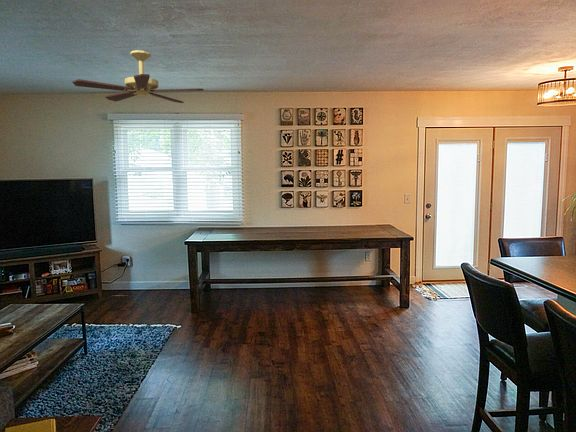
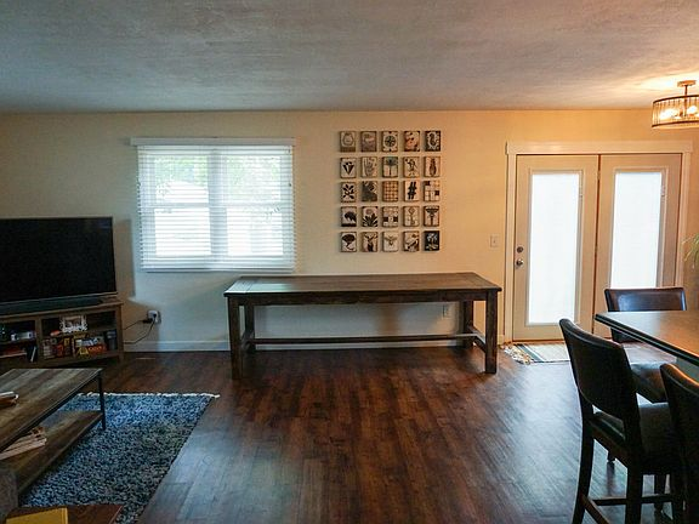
- ceiling fan (140, 73)
